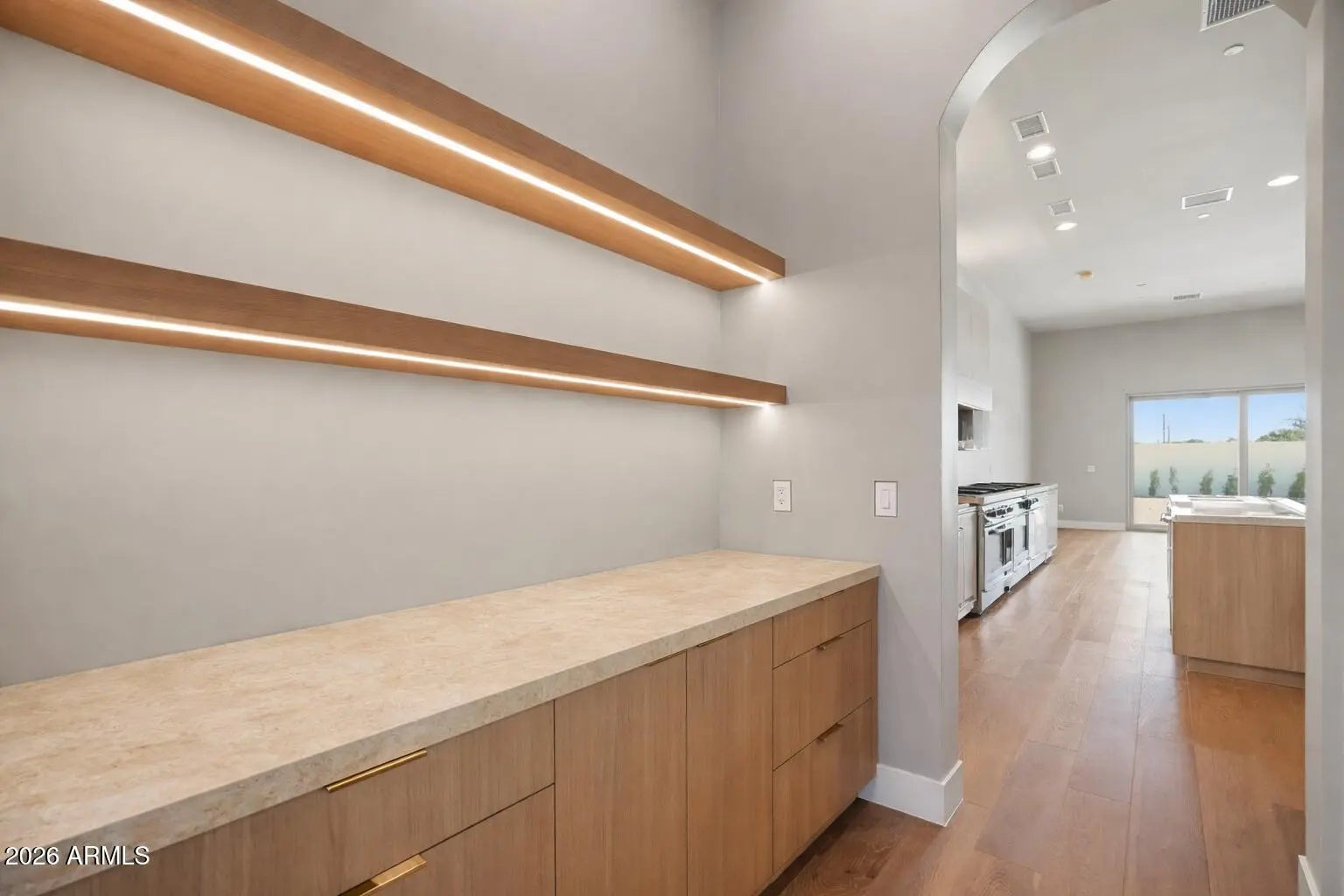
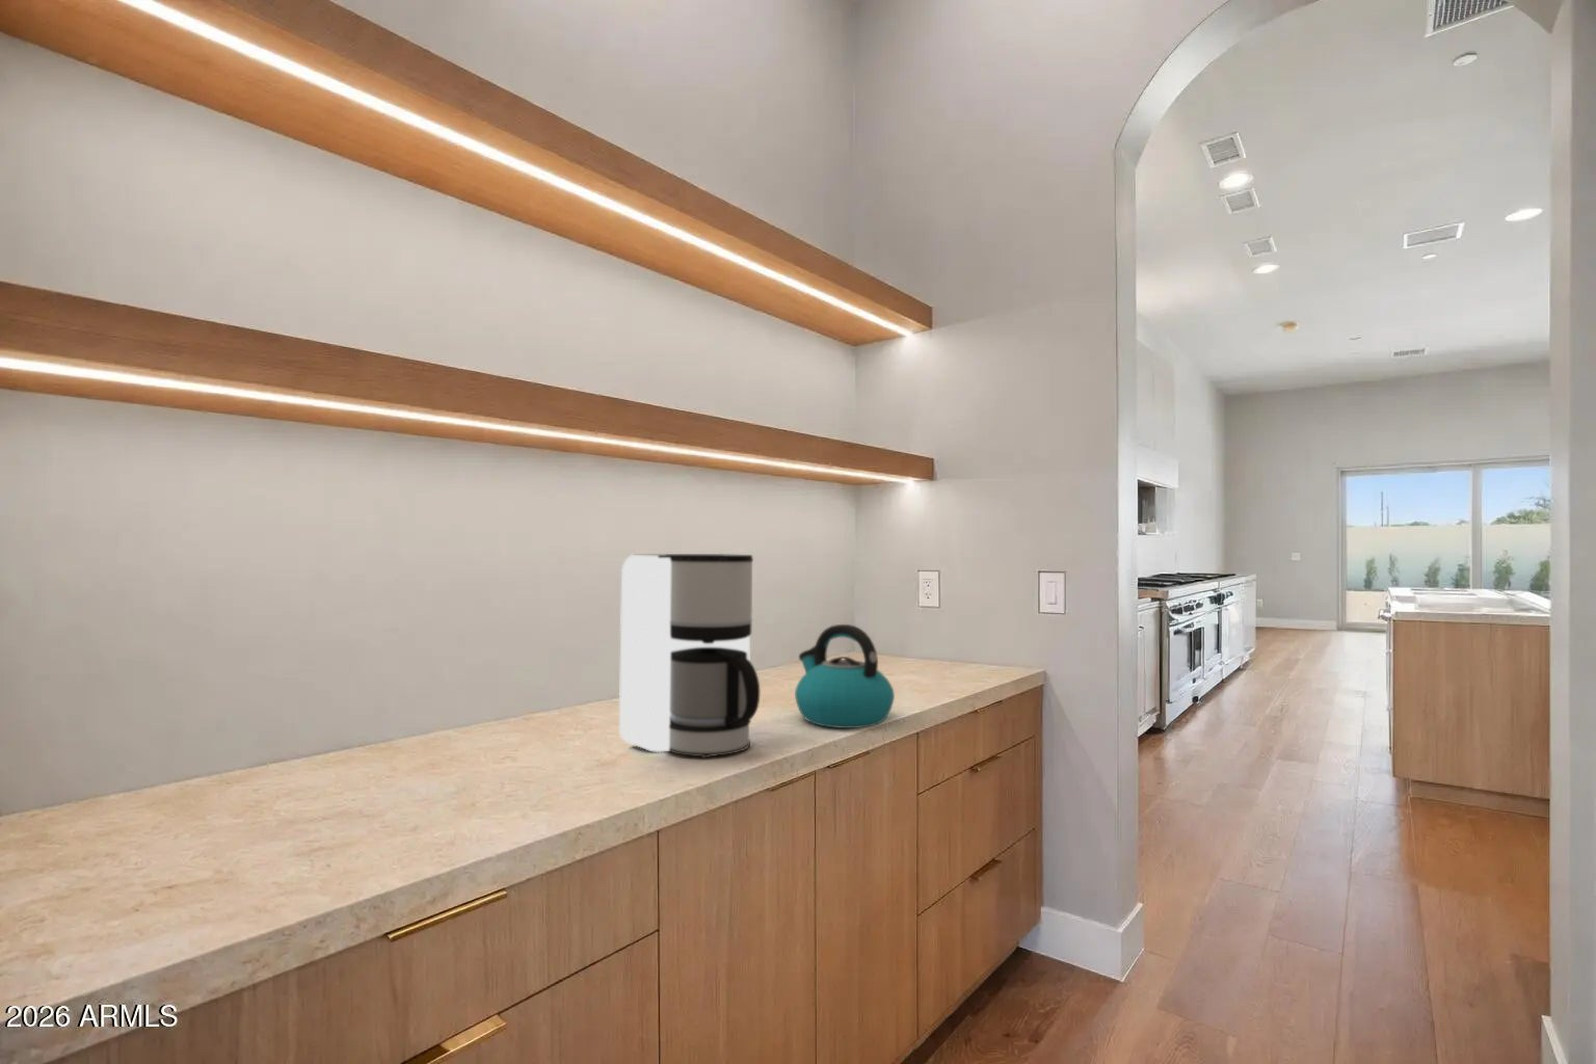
+ kettle (838, 670)
+ coffee maker (710, 651)
